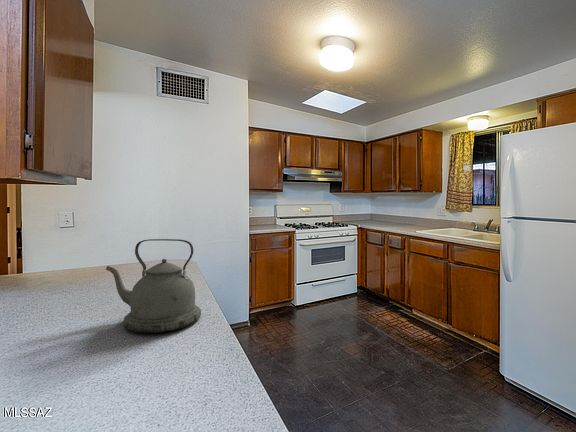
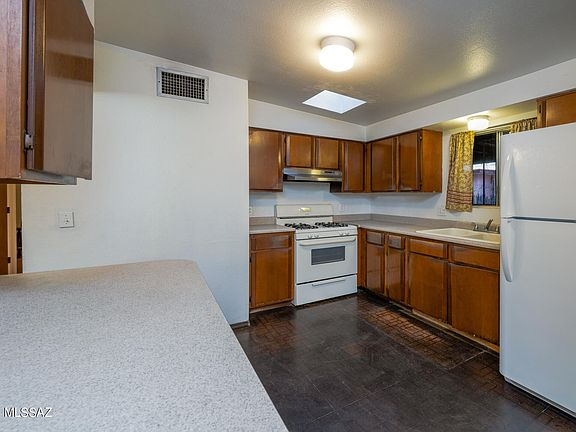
- kettle (158, 279)
